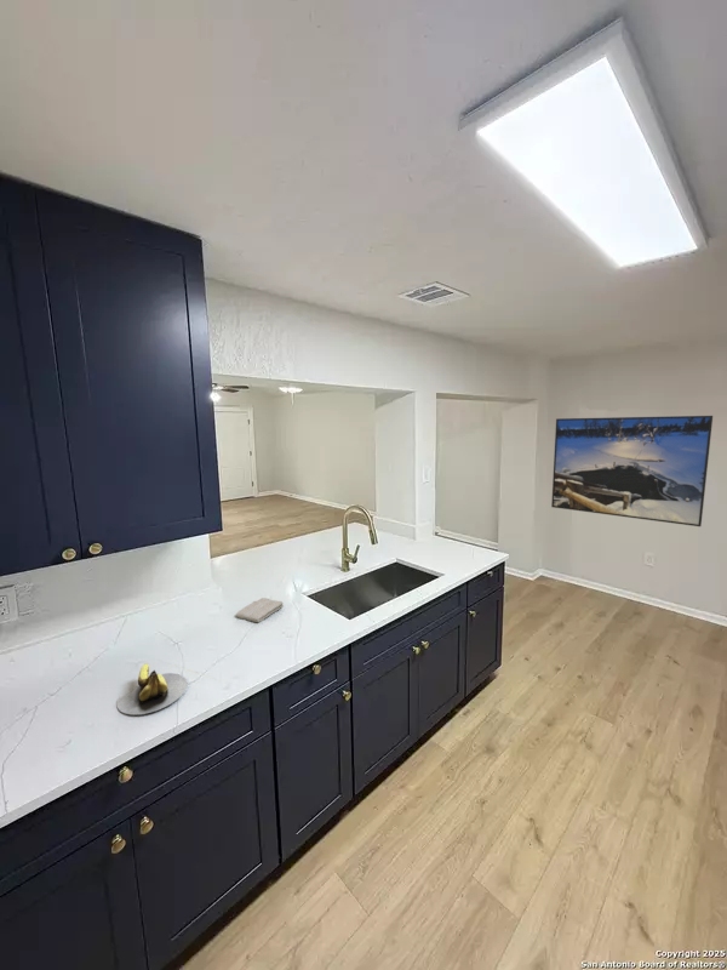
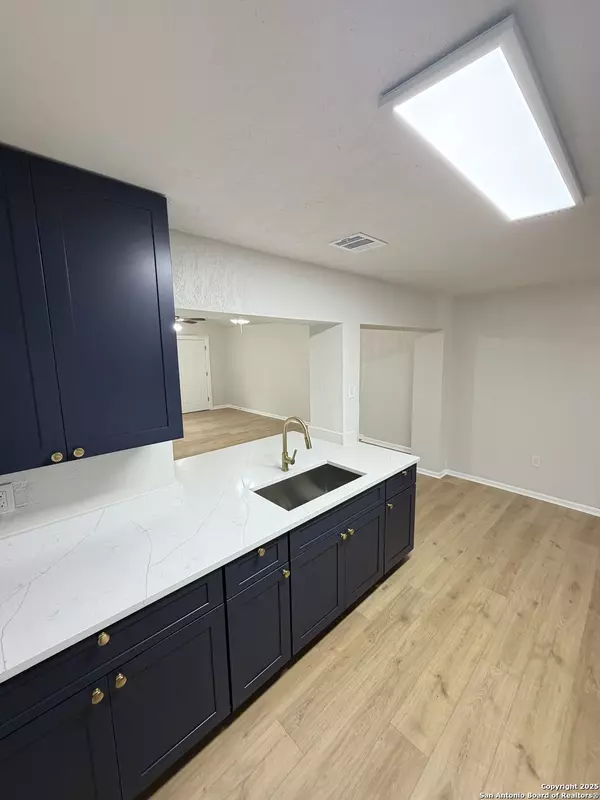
- washcloth (261, 609)
- banana (151, 678)
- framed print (622, 467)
